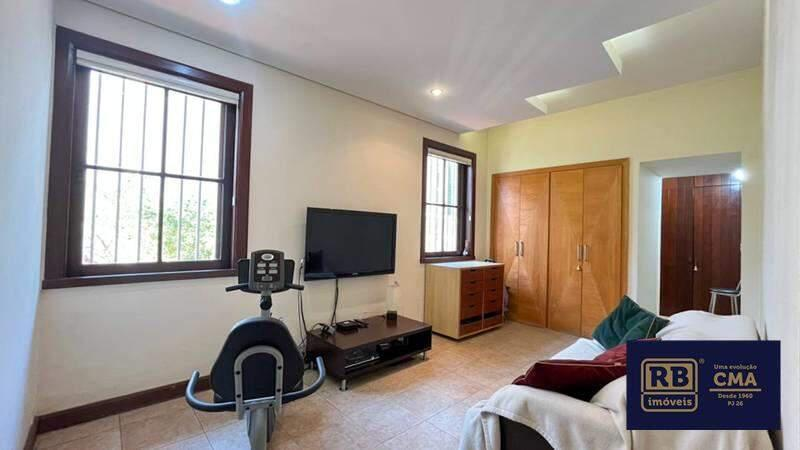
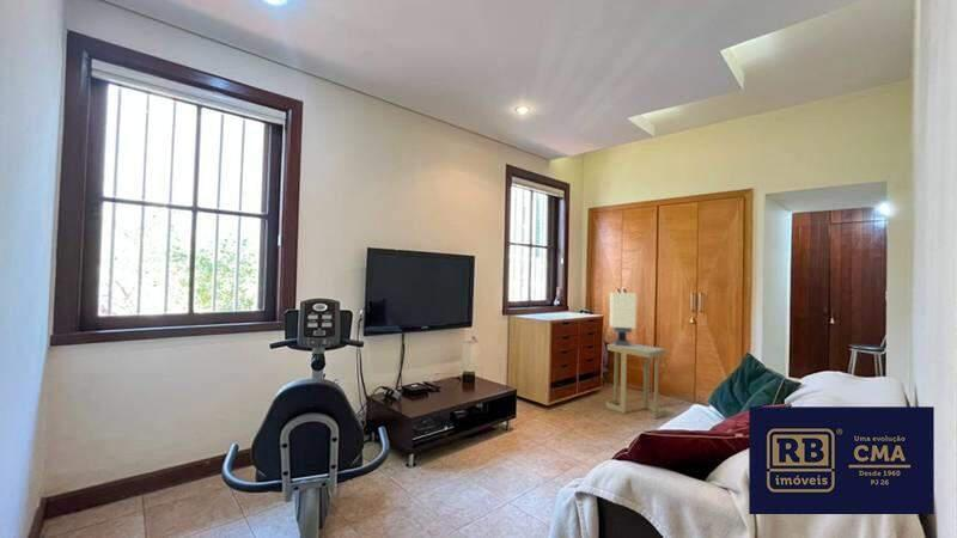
+ side table (644, 378)
+ table lamp (622, 318)
